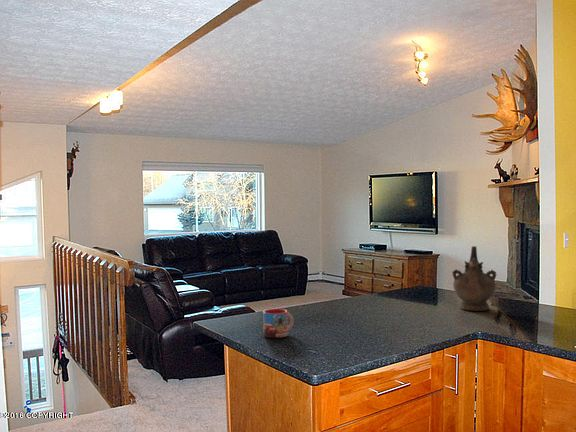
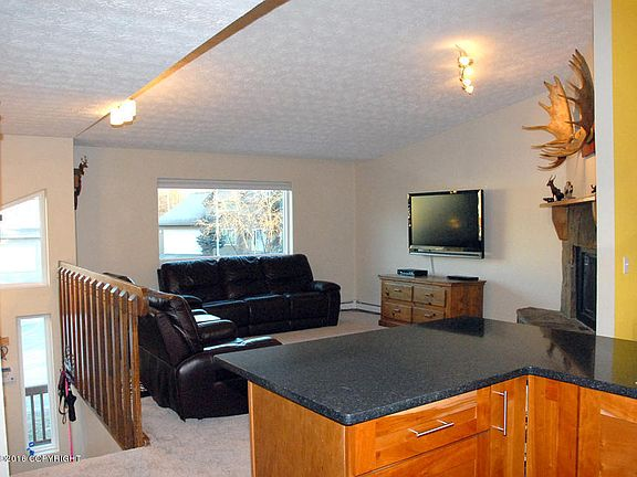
- mug (279, 322)
- ceremonial vessel (474, 277)
